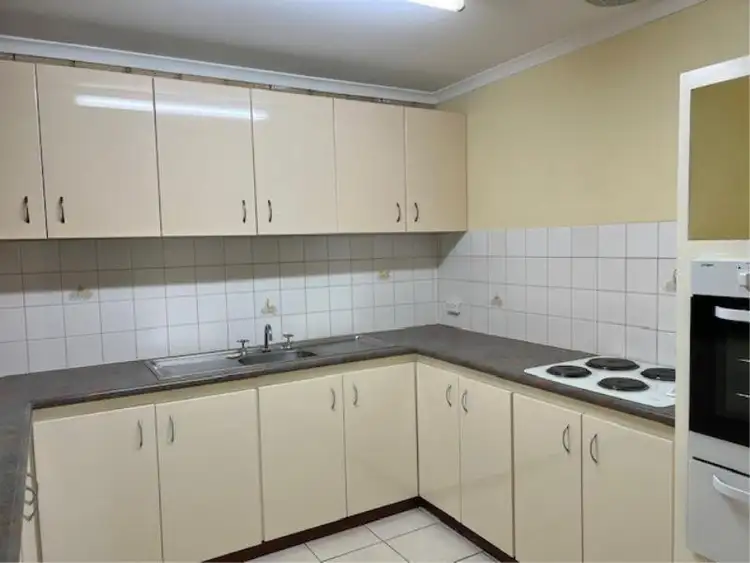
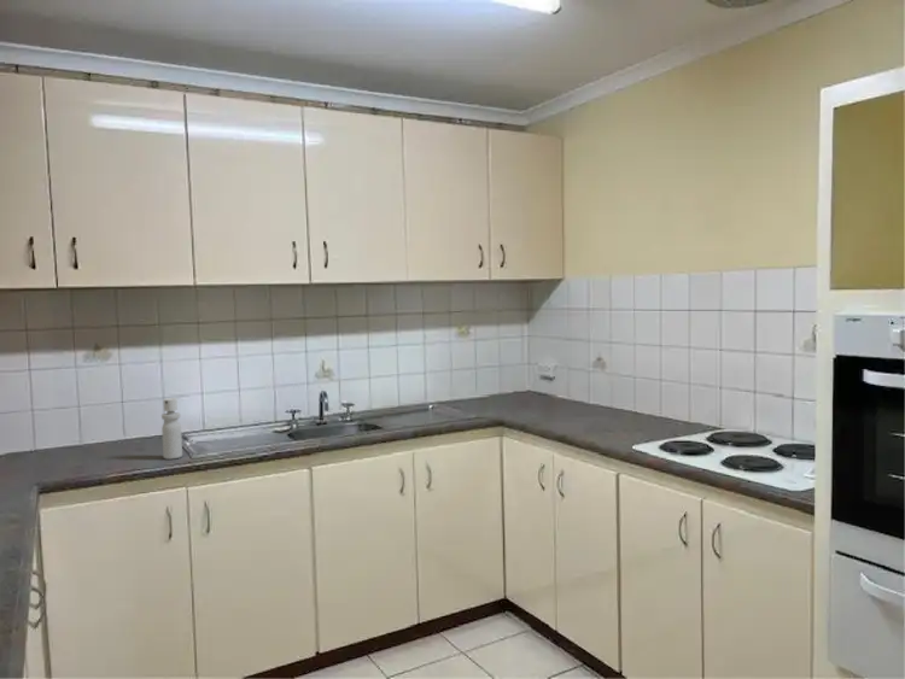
+ spray bottle (171, 428)
